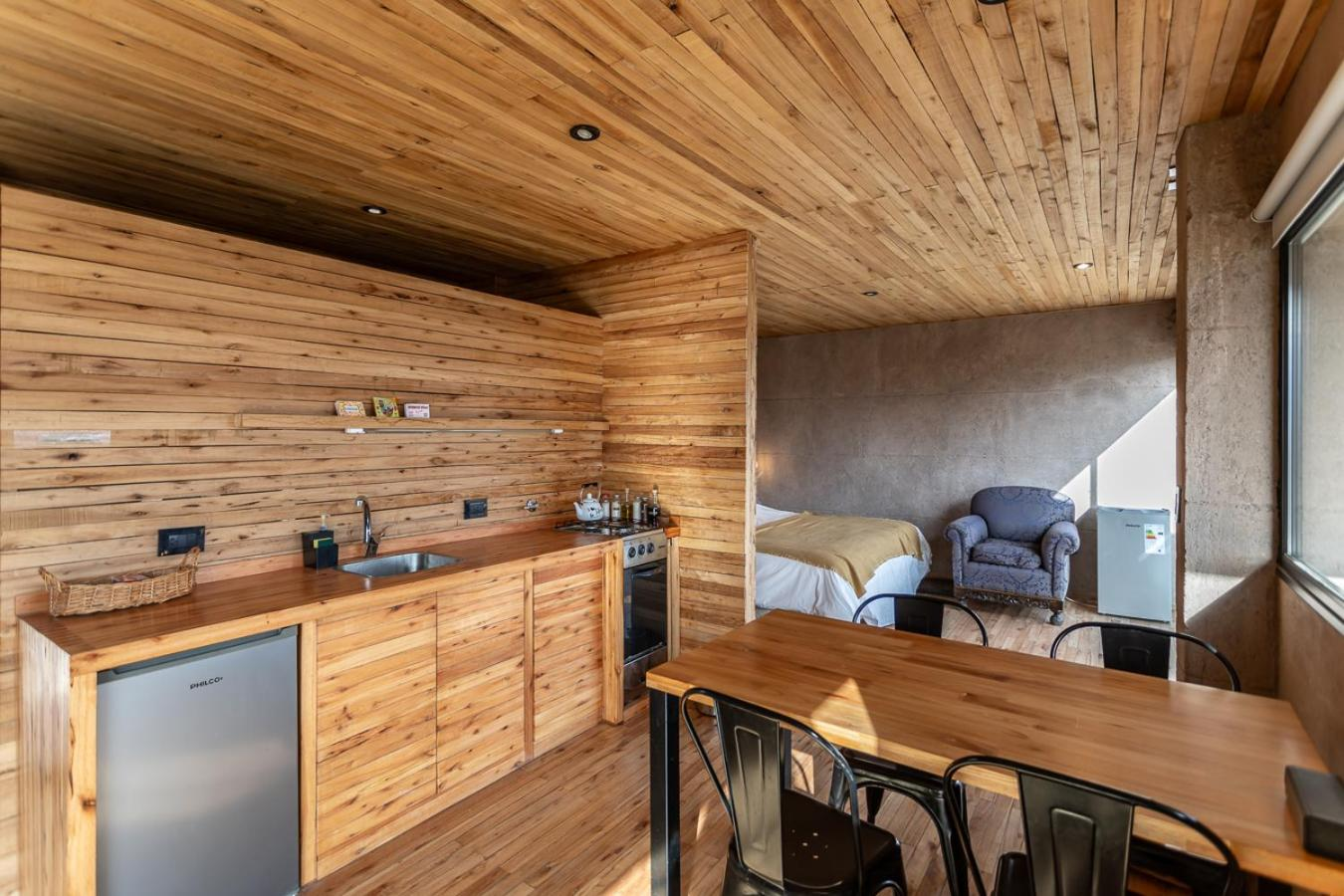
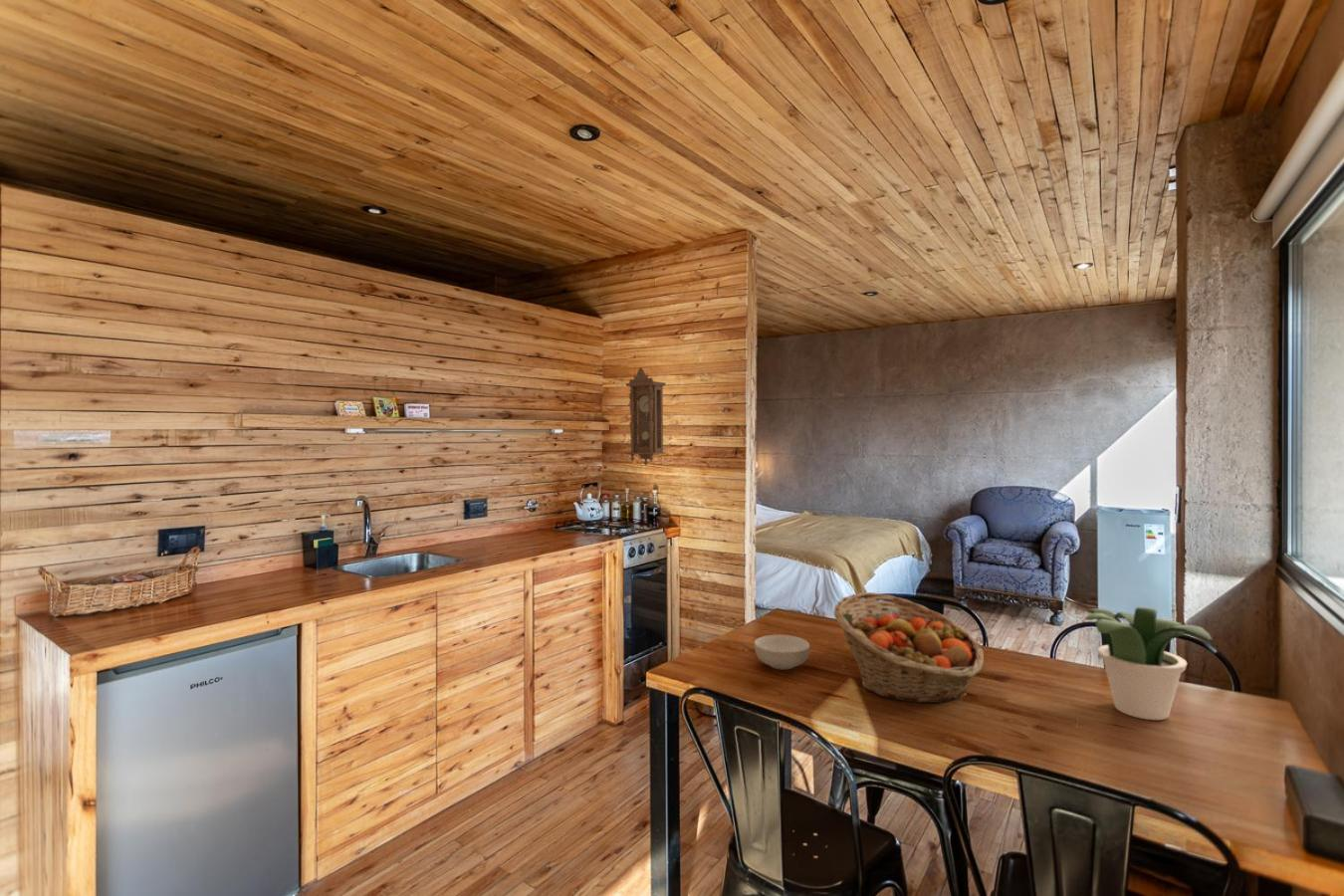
+ pendulum clock (645, 416)
+ potted plant (1139, 663)
+ cereal bowl (782, 653)
+ fruit basket (907, 643)
